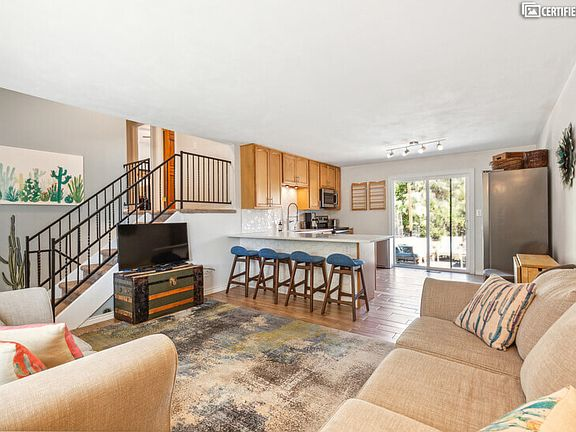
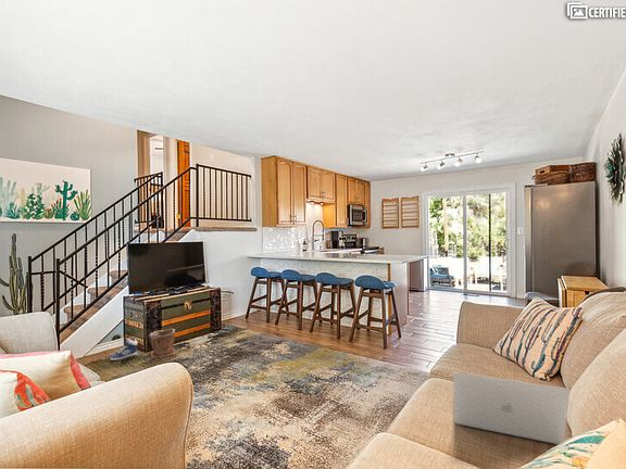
+ plant pot (162, 342)
+ laptop (502, 392)
+ sneaker (124, 347)
